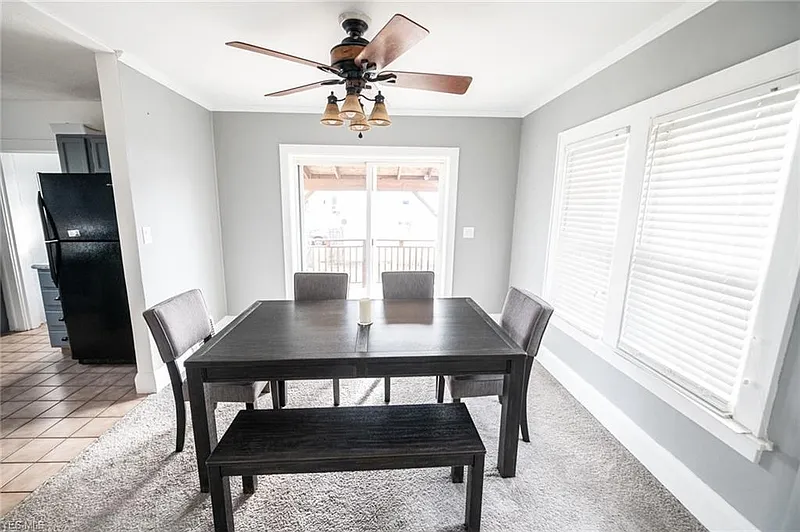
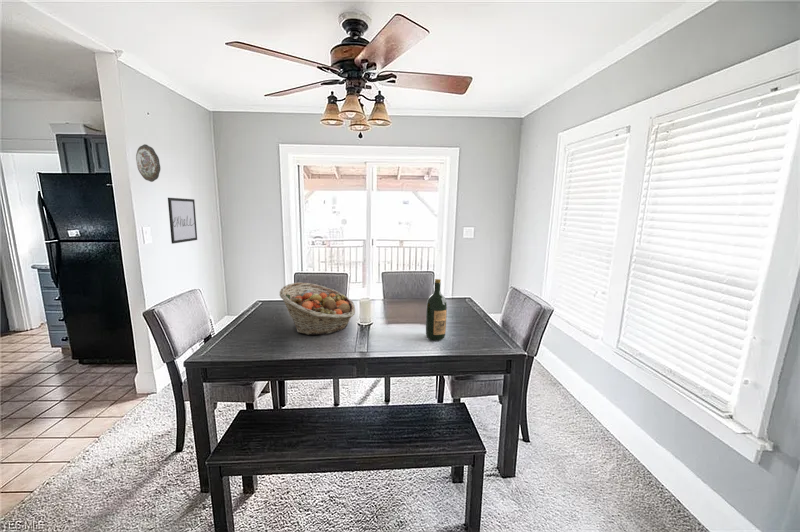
+ wall art (183, 220)
+ wine bottle (436, 309)
+ decorative plate (147, 163)
+ fruit basket (319, 305)
